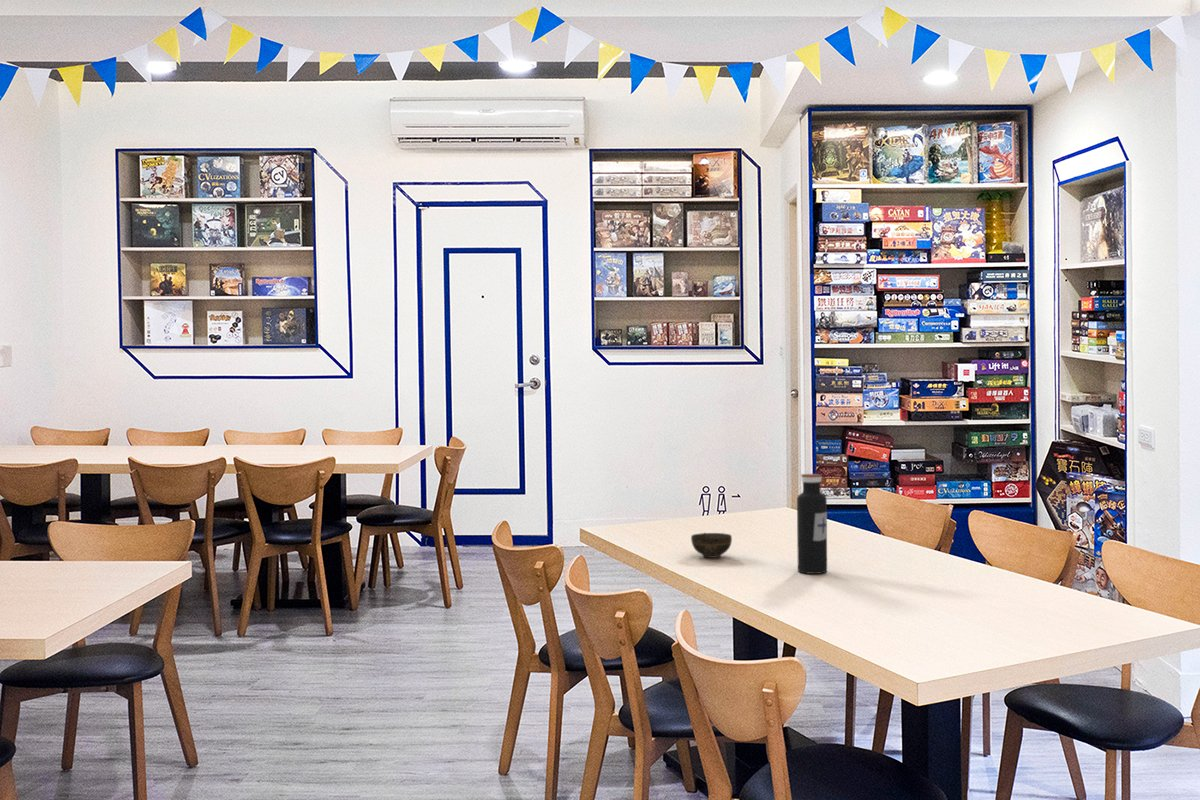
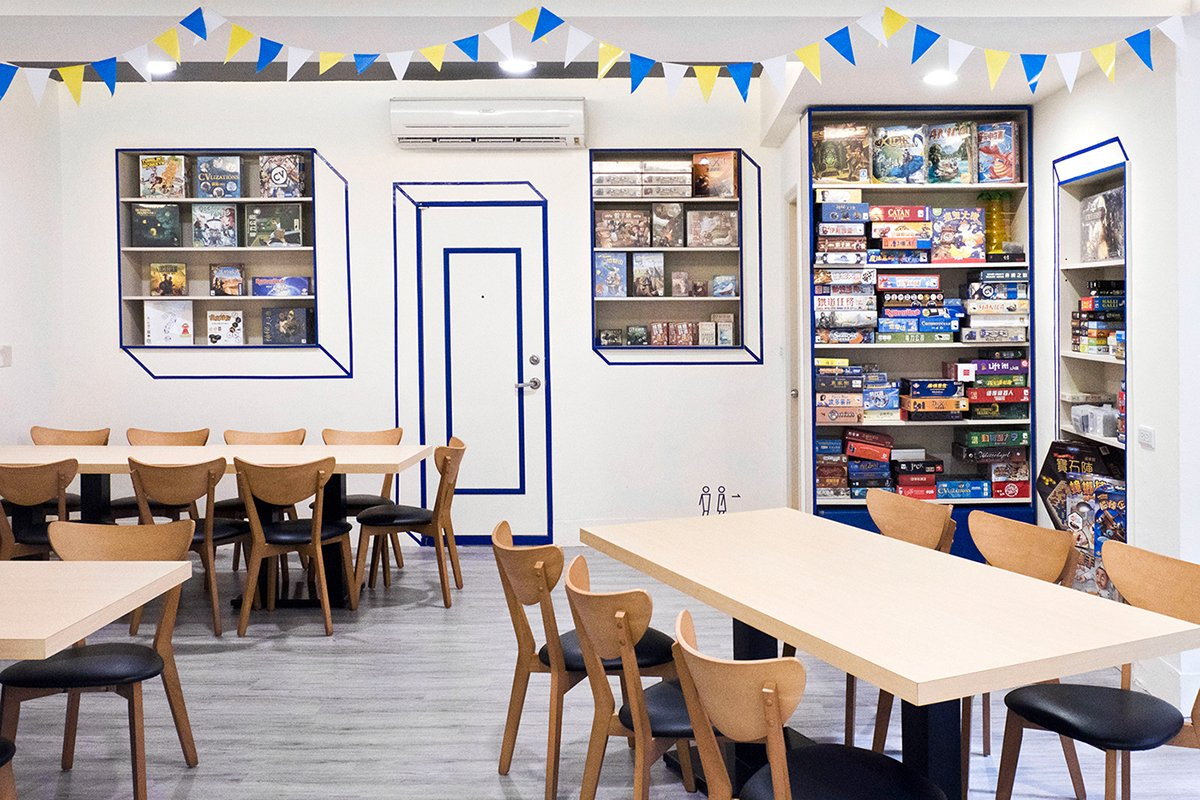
- cup (710, 545)
- water bottle (812, 523)
